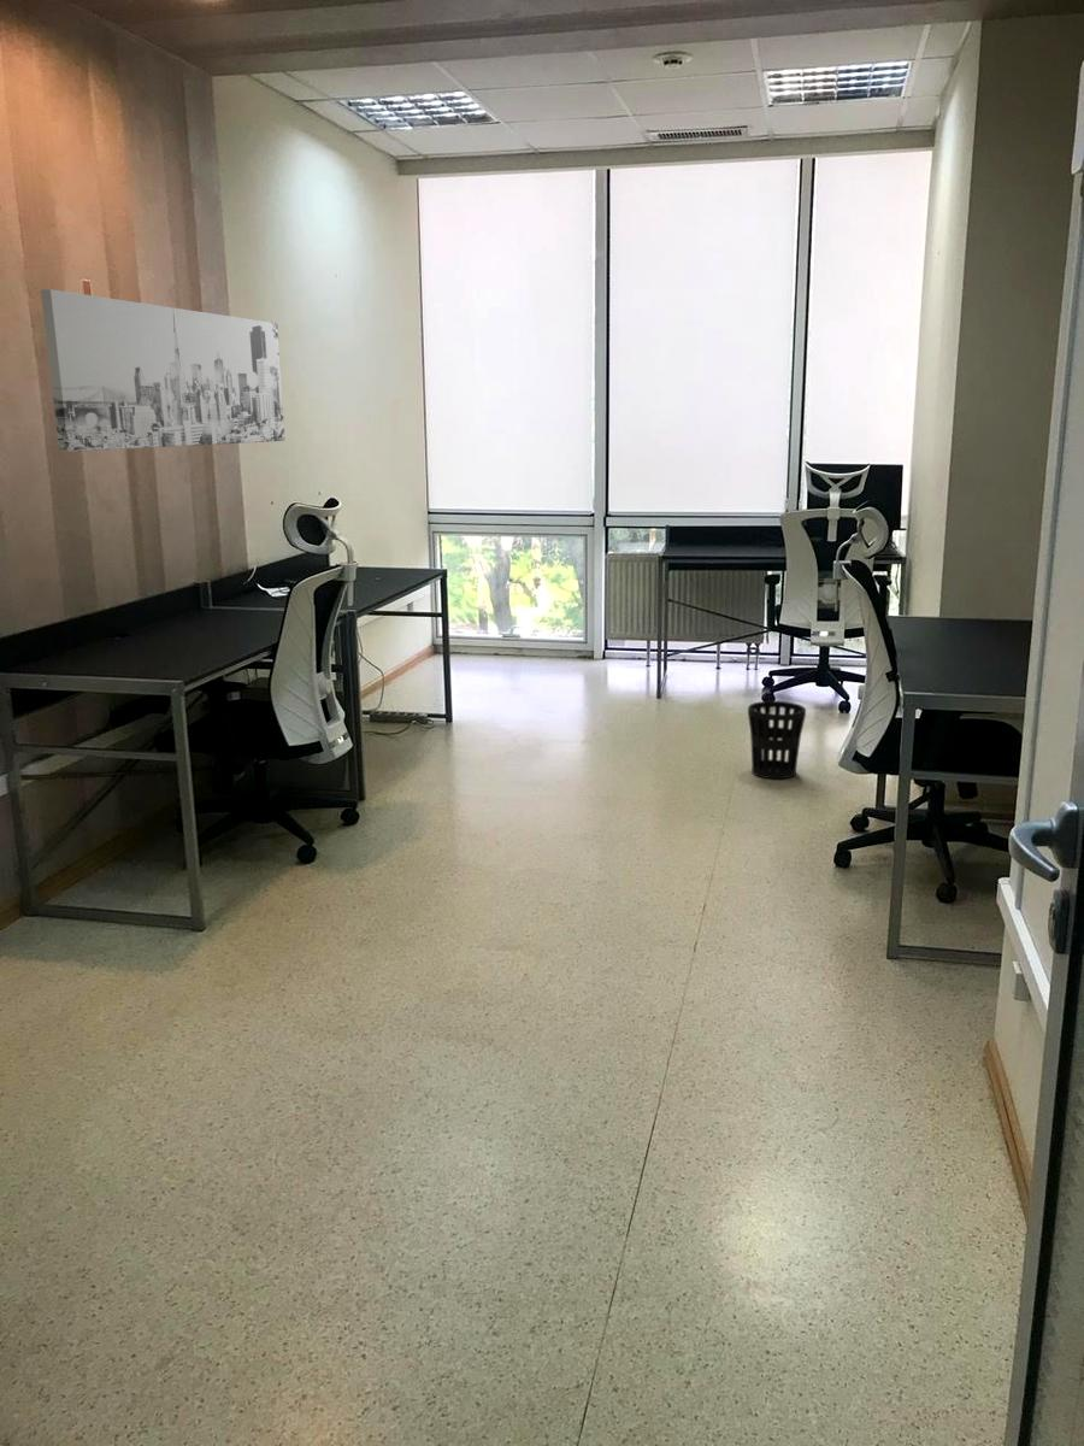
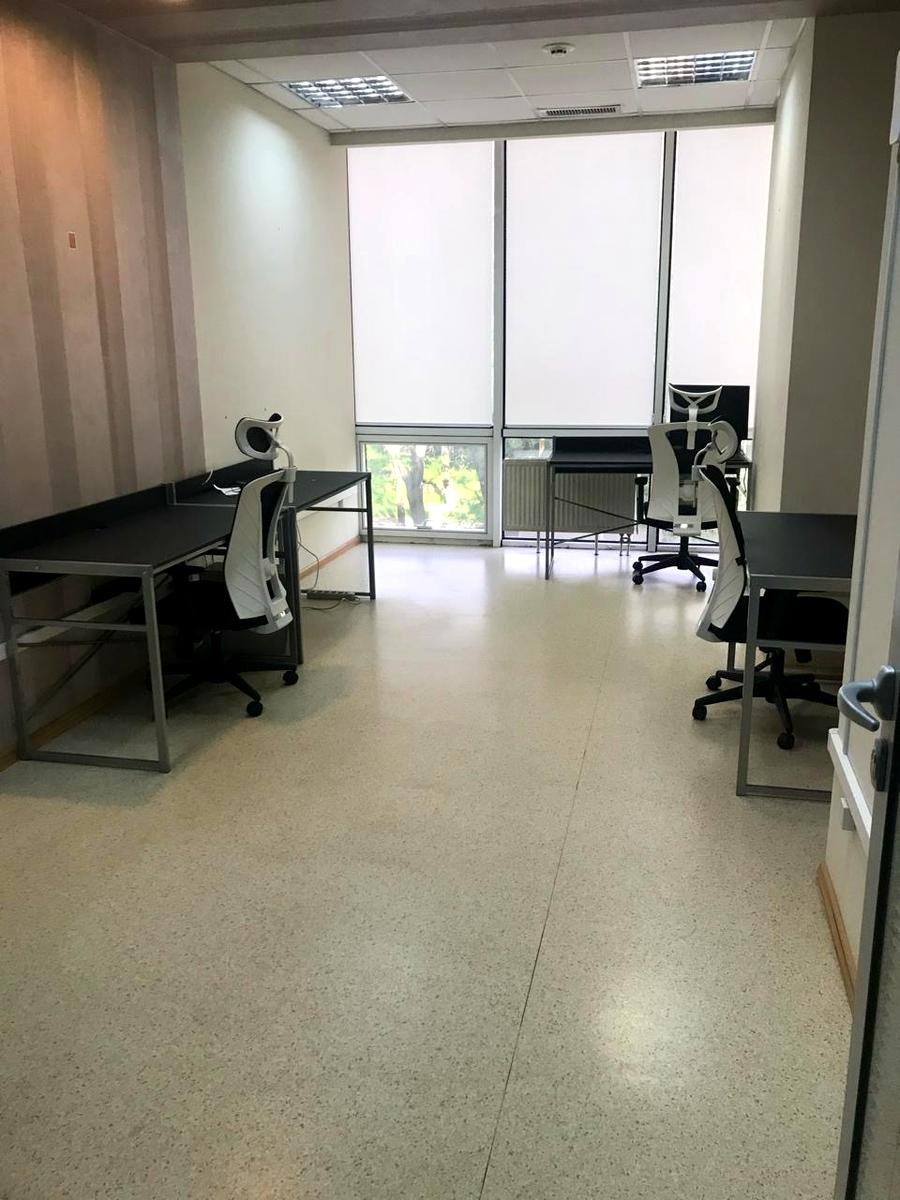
- wall art (183, 377)
- wastebasket (774, 740)
